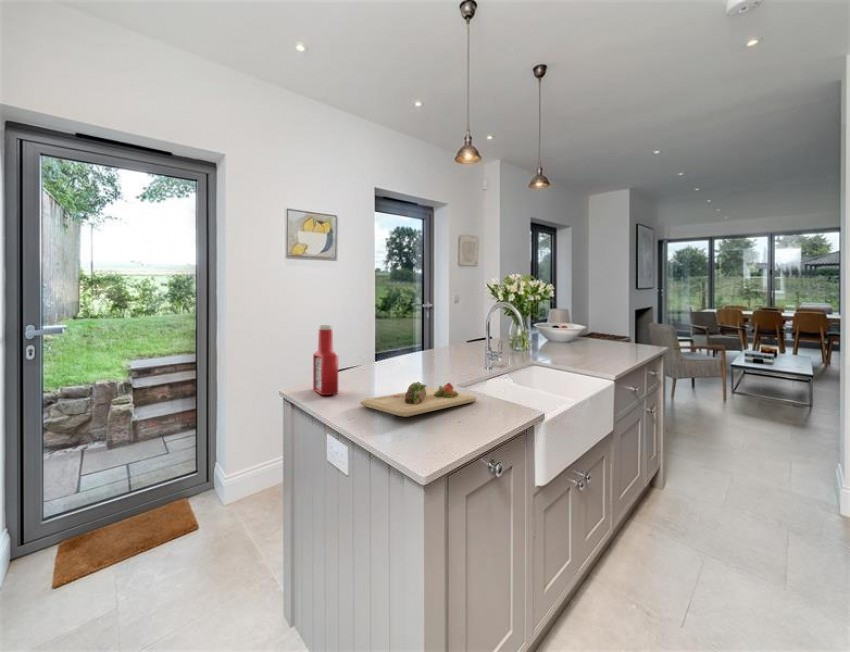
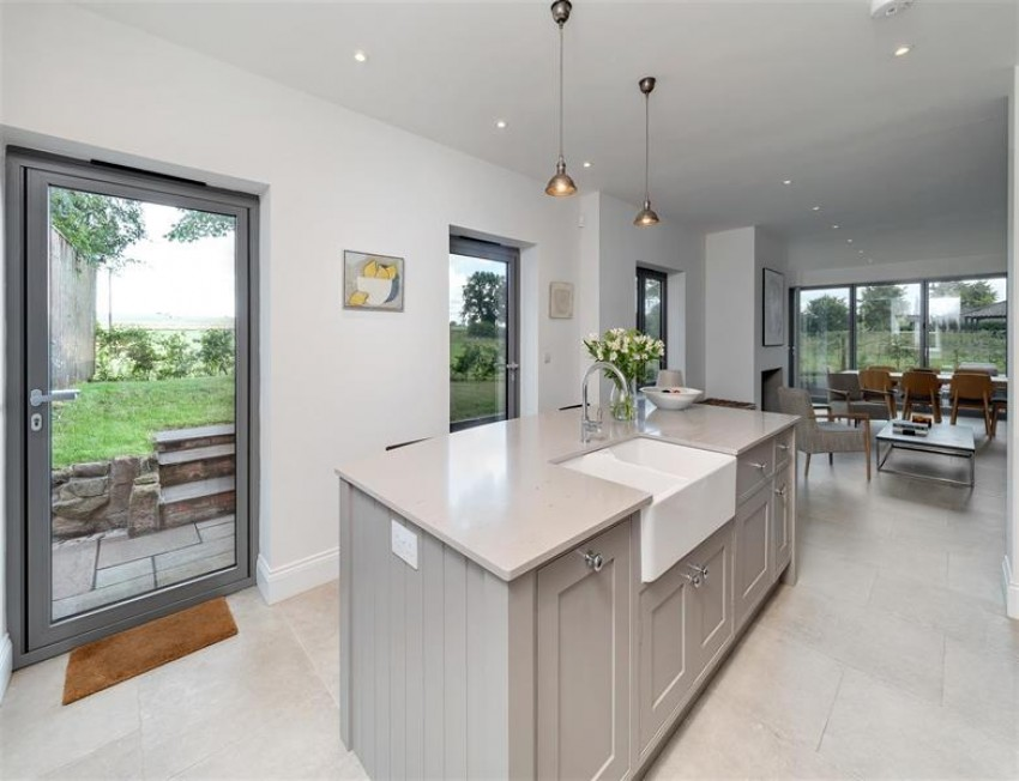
- cutting board (420, 392)
- soap bottle (325, 358)
